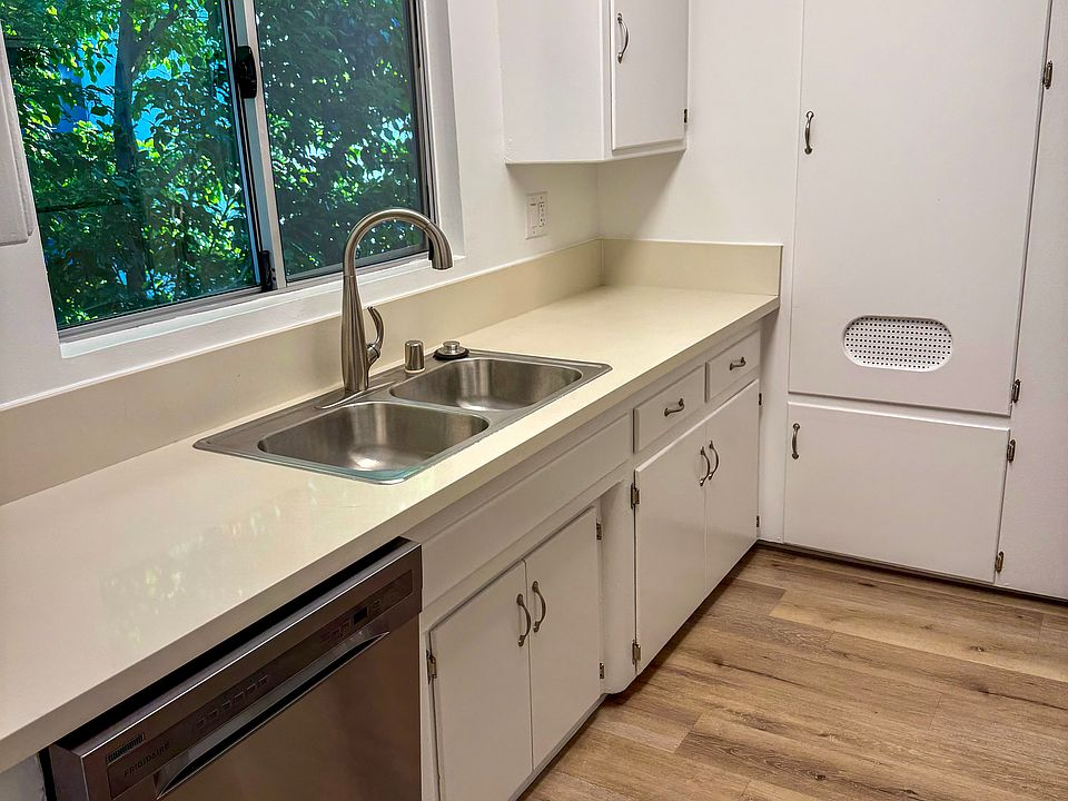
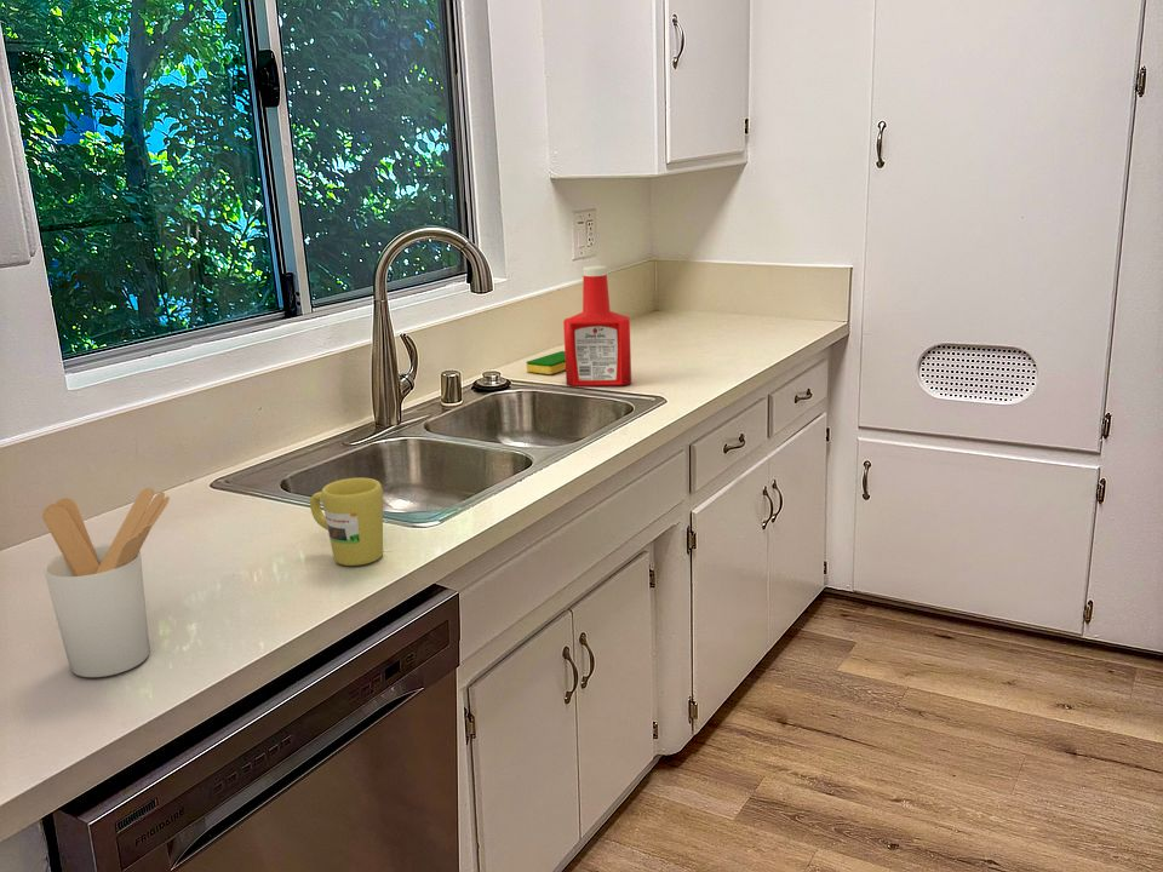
+ soap bottle (596, 325)
+ utensil holder (118, 576)
+ dish sponge (556, 362)
+ mug (344, 520)
